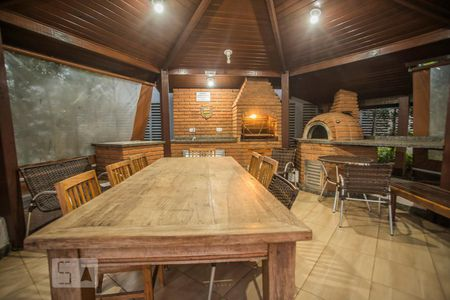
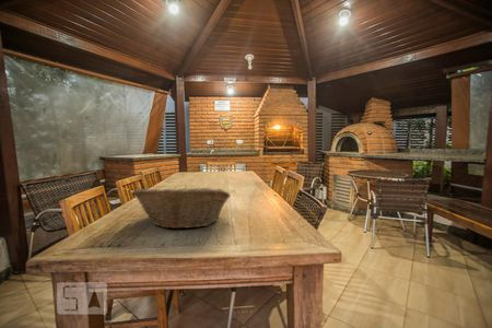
+ fruit basket (183, 201)
